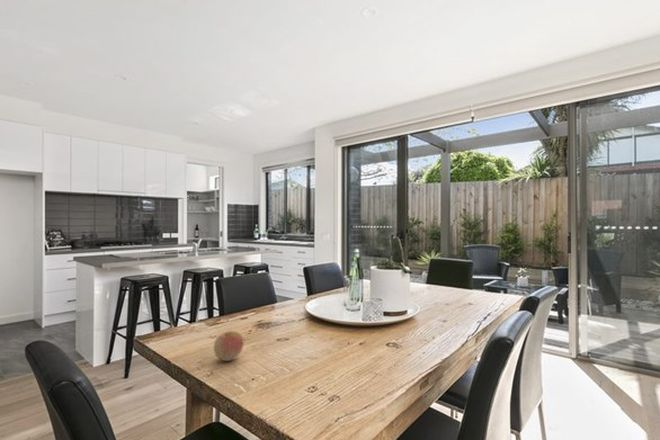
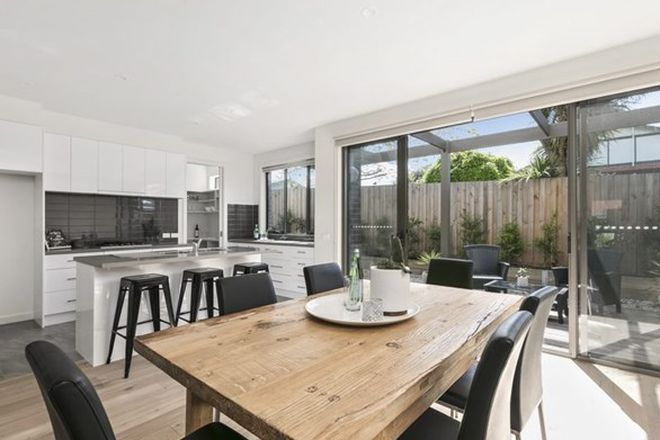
- apple (228, 346)
